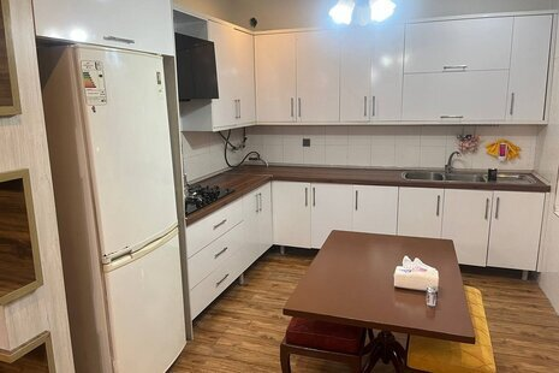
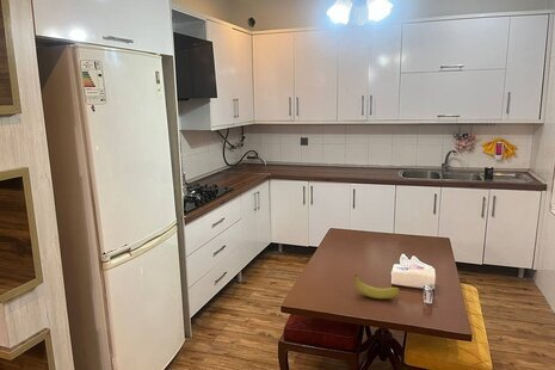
+ fruit (376, 288)
